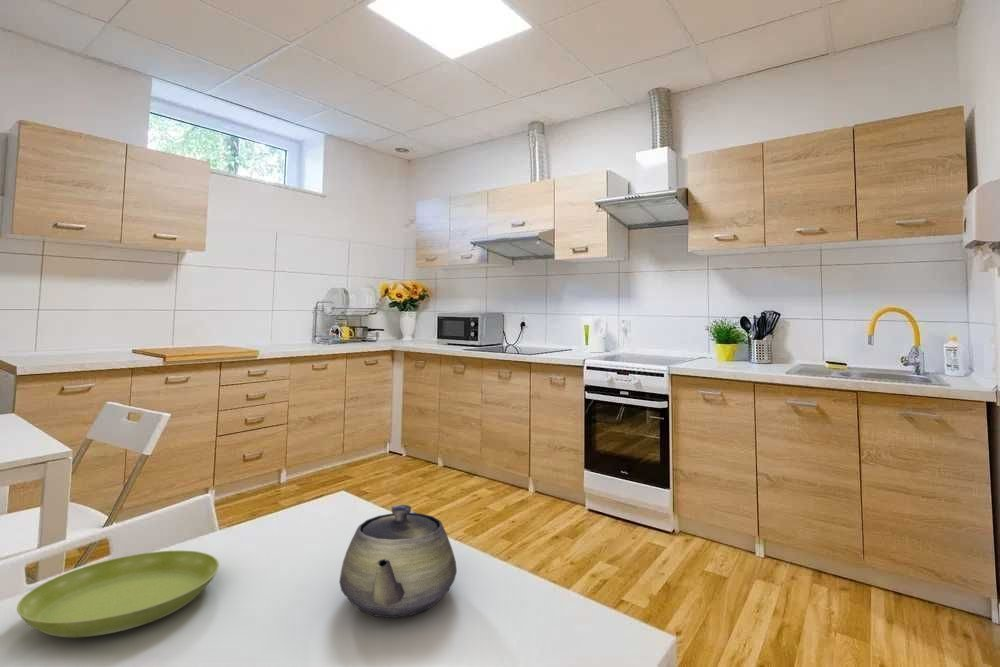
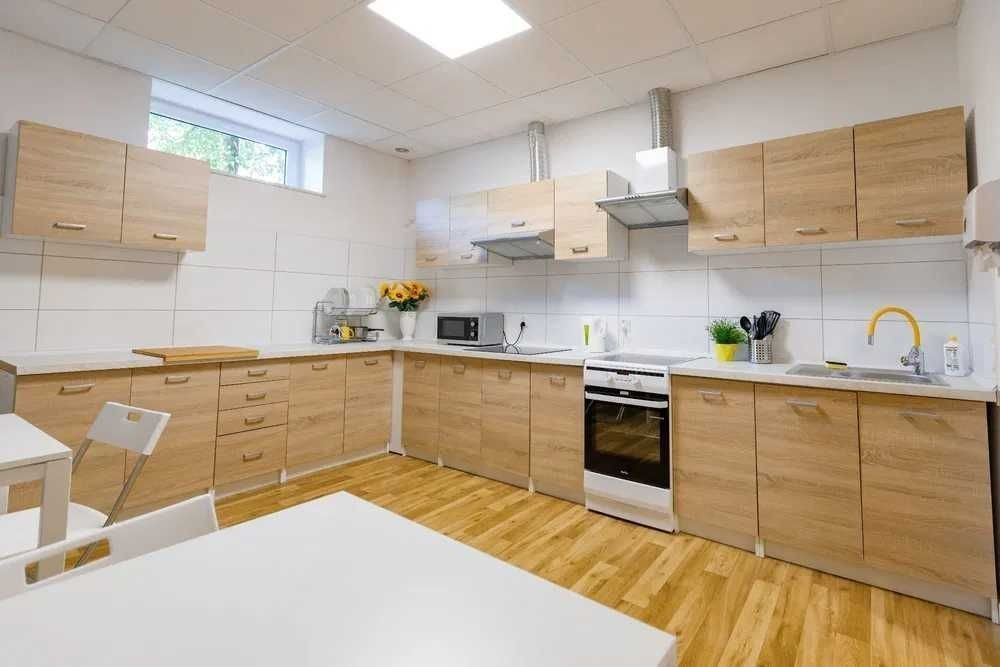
- teapot (398, 554)
- saucer (127, 592)
